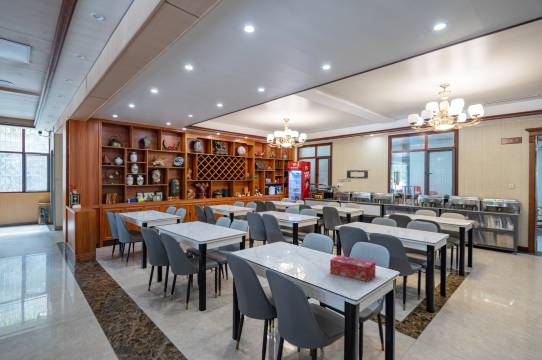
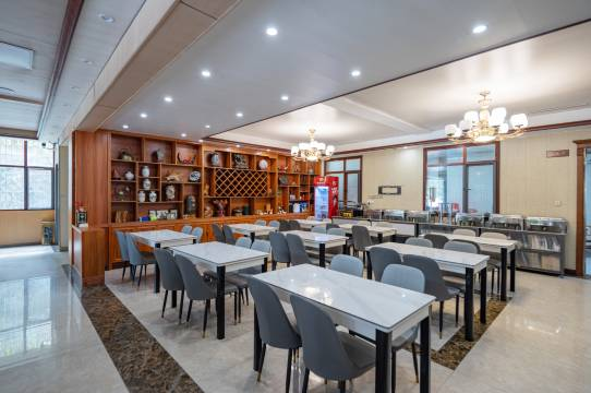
- tissue box (352, 267)
